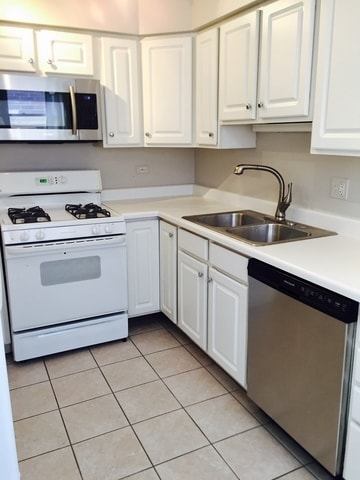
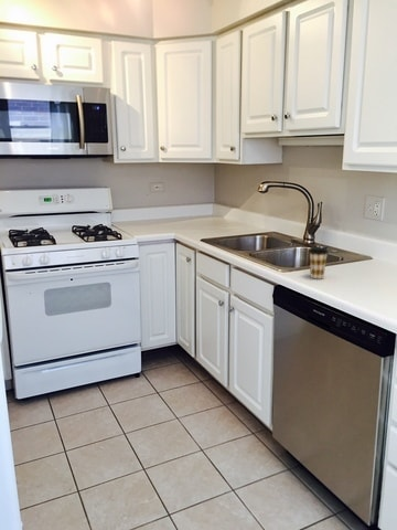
+ coffee cup (318, 263)
